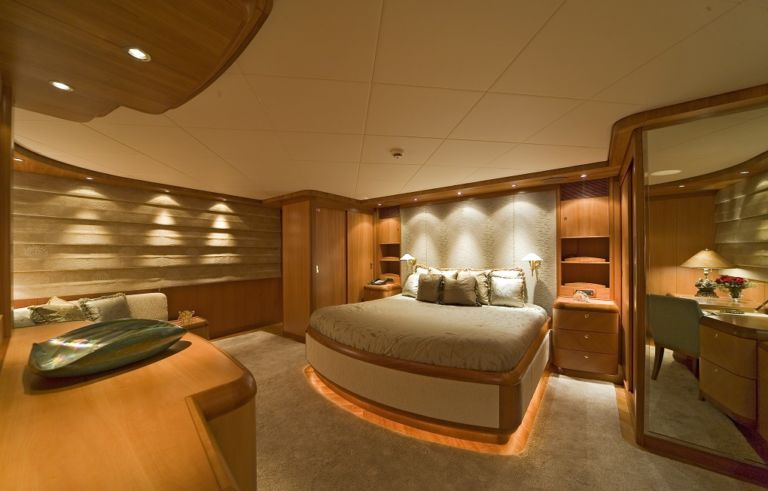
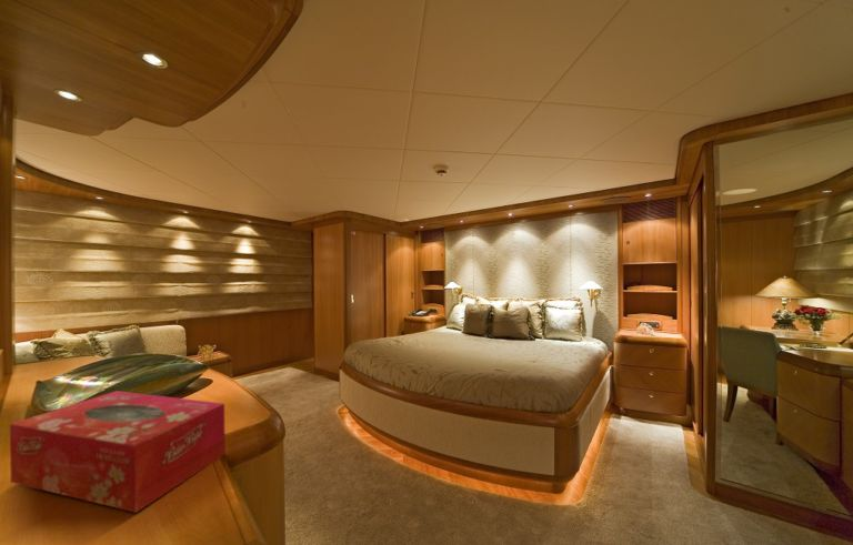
+ tissue box (124, 440)
